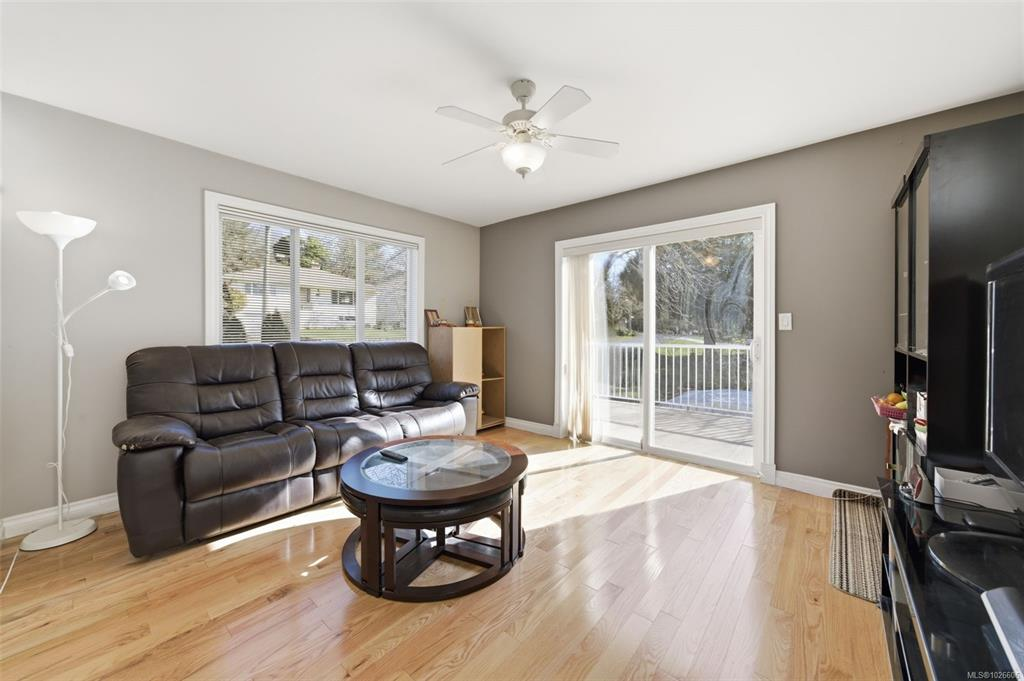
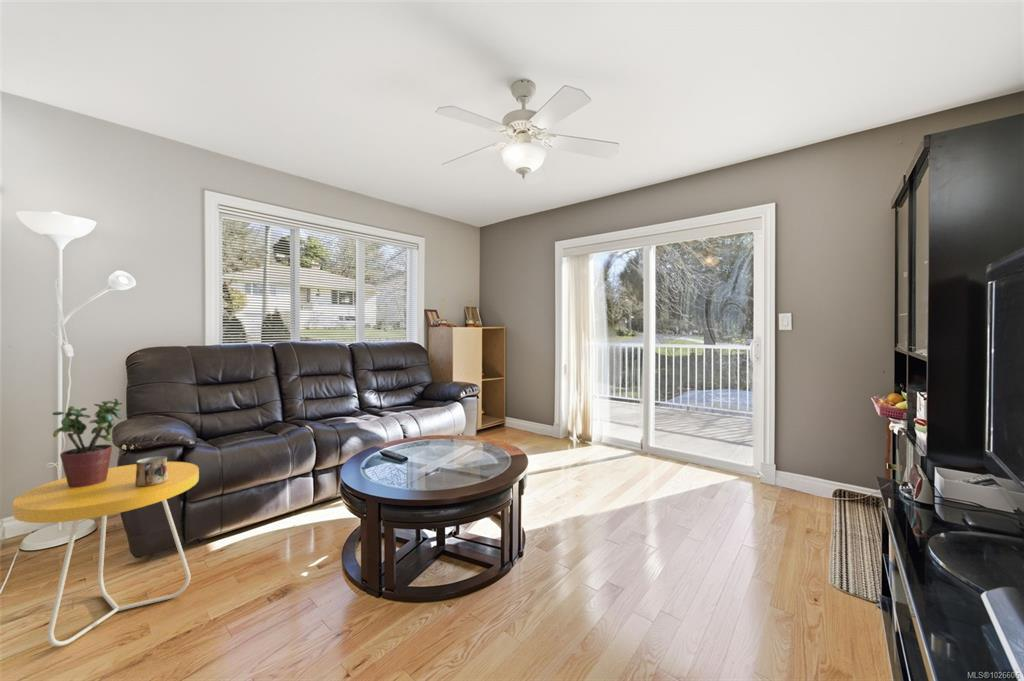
+ mug (151, 470)
+ side table (104, 546)
+ potted plant (82, 441)
